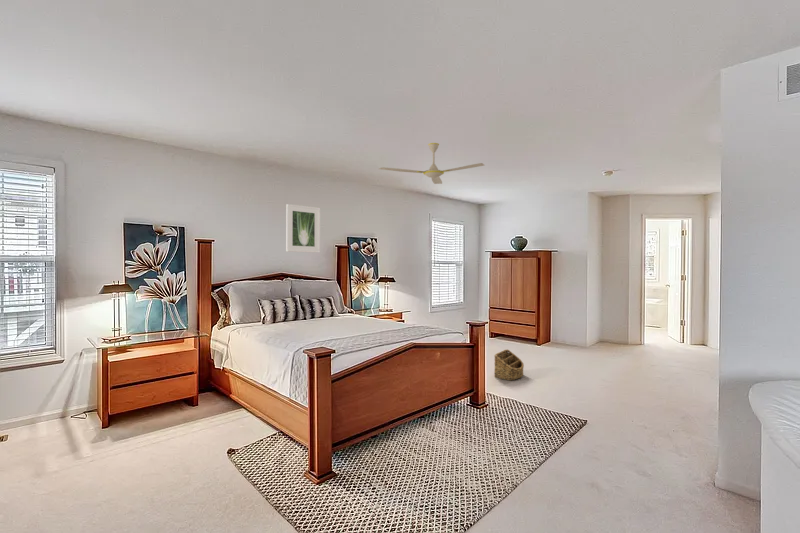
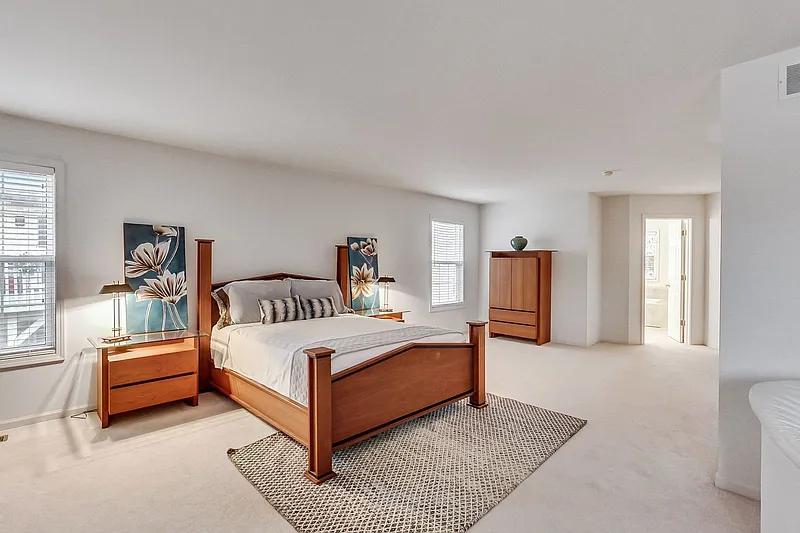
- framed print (303, 229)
- basket (510, 364)
- ceiling fan (431, 165)
